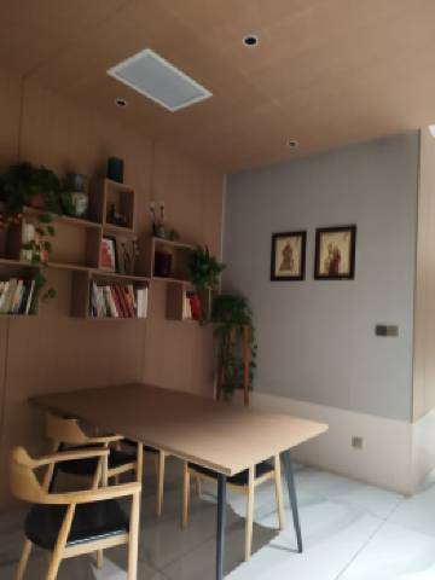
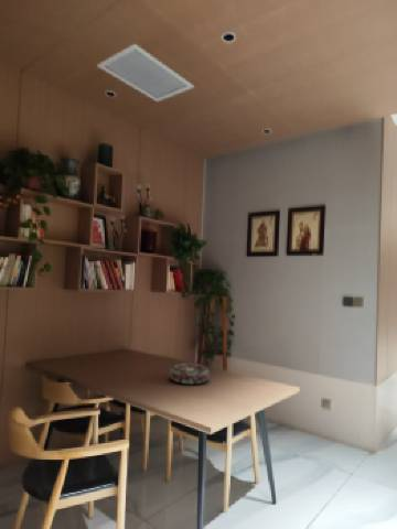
+ decorative bowl (189, 373)
